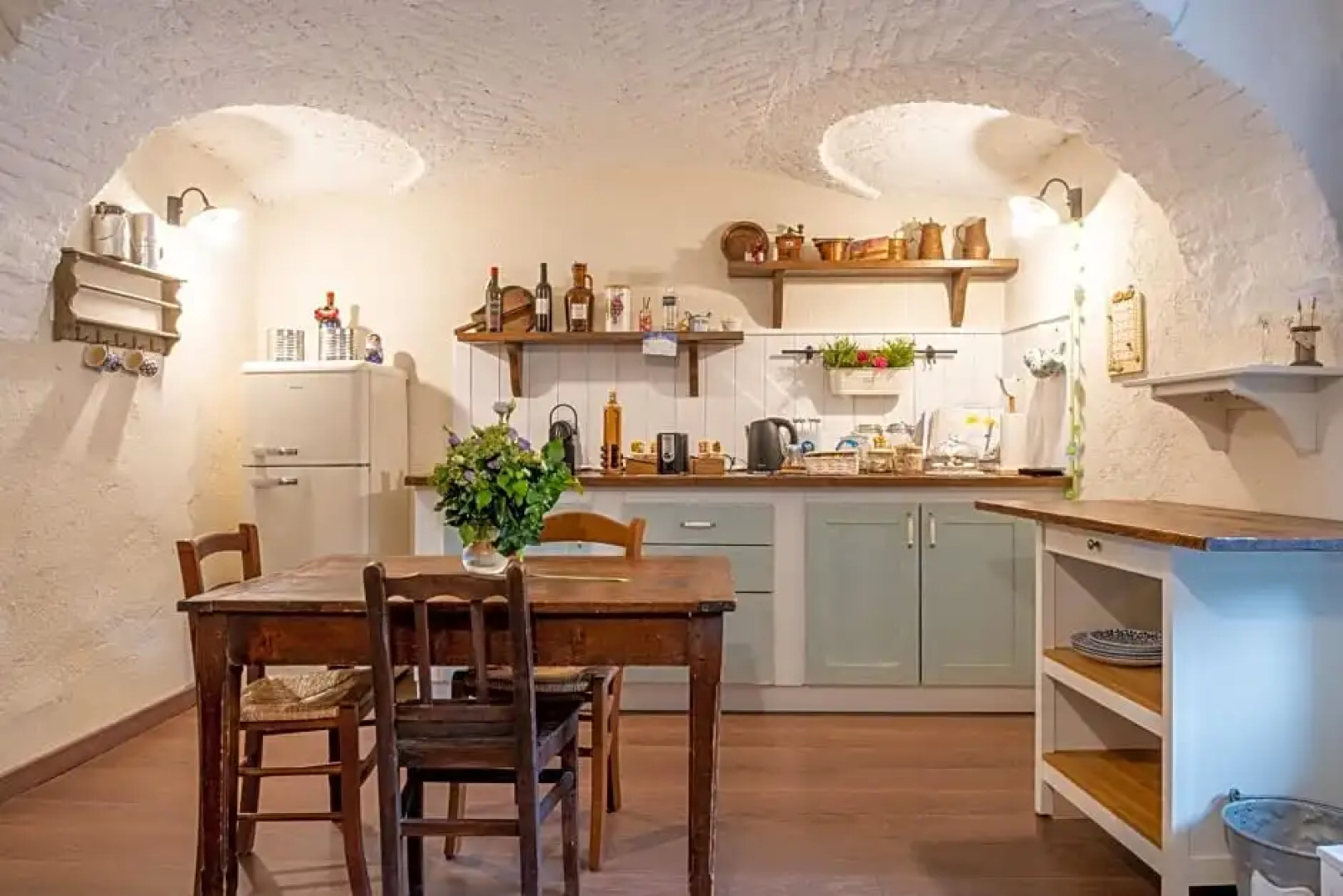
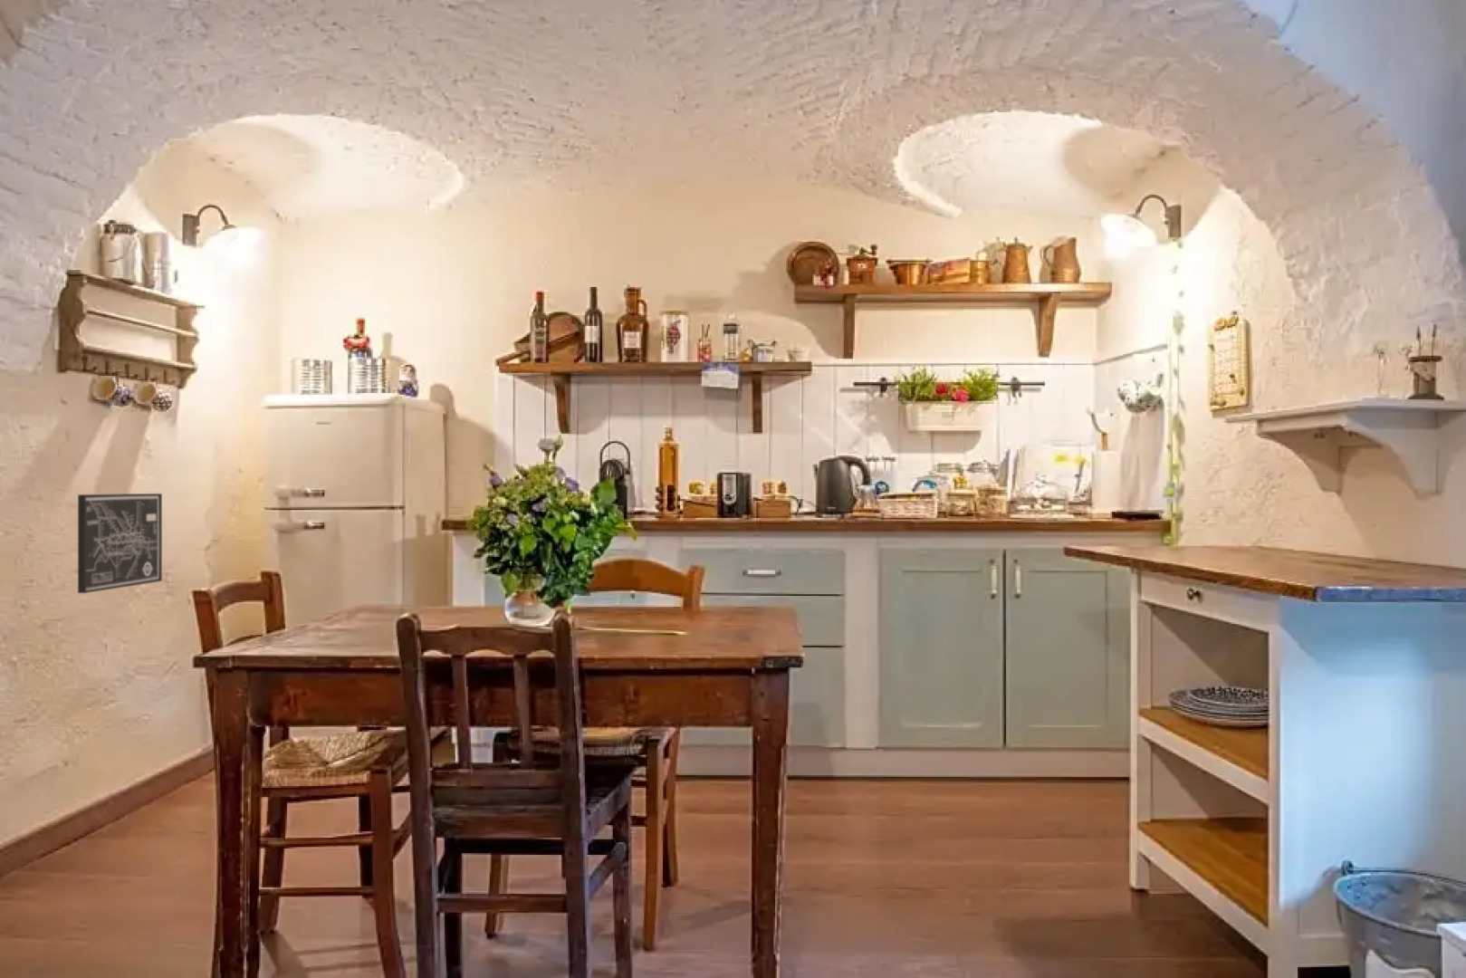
+ wall art (122, 539)
